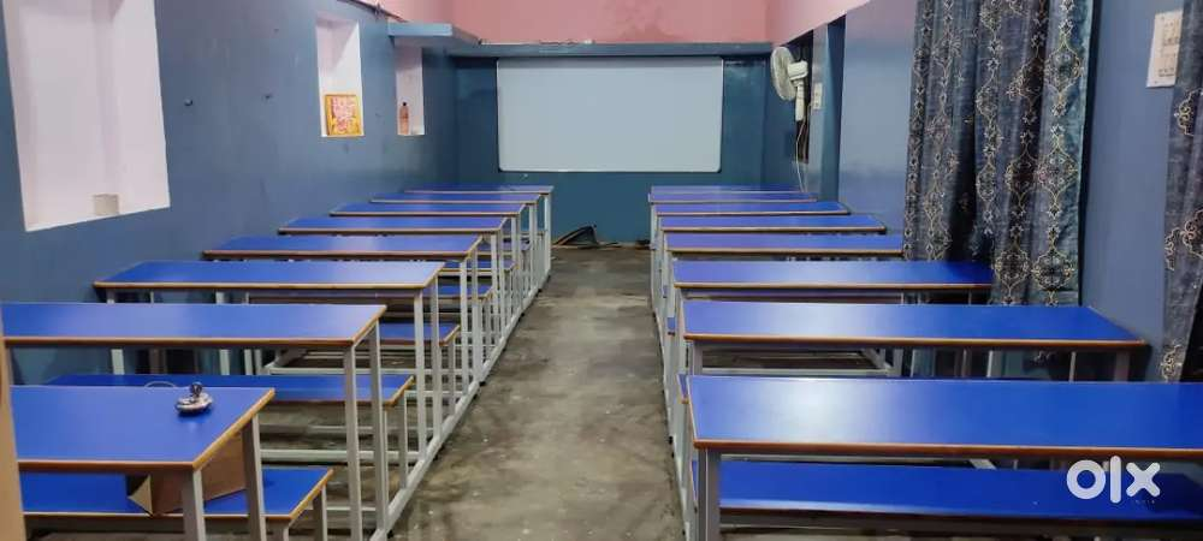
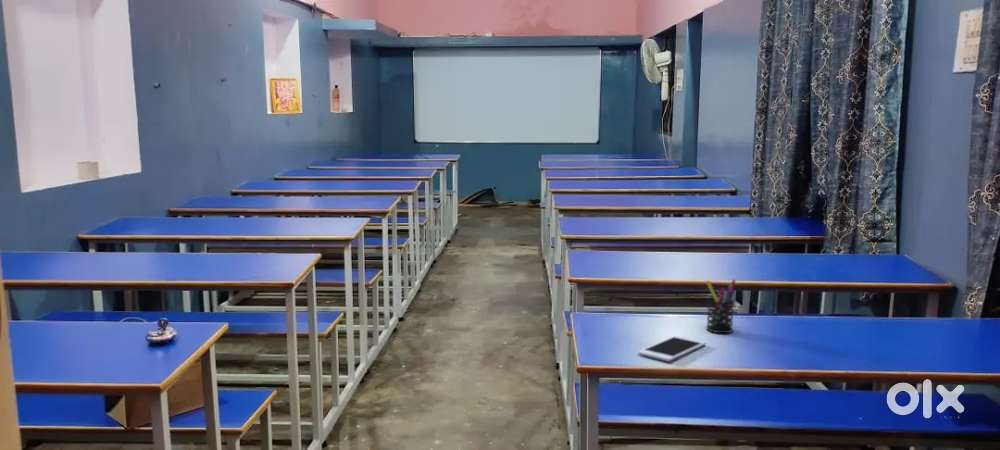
+ pen holder (723, 303)
+ cell phone (672, 348)
